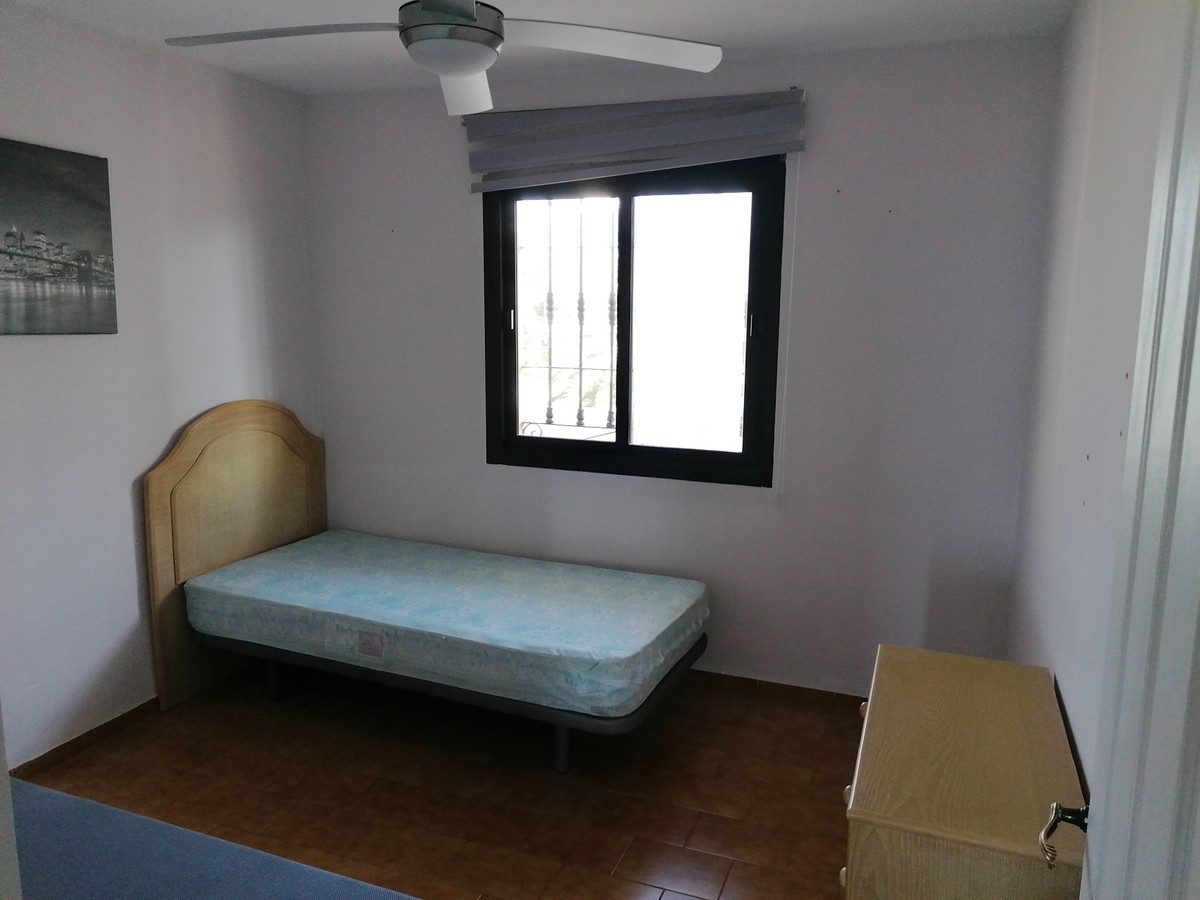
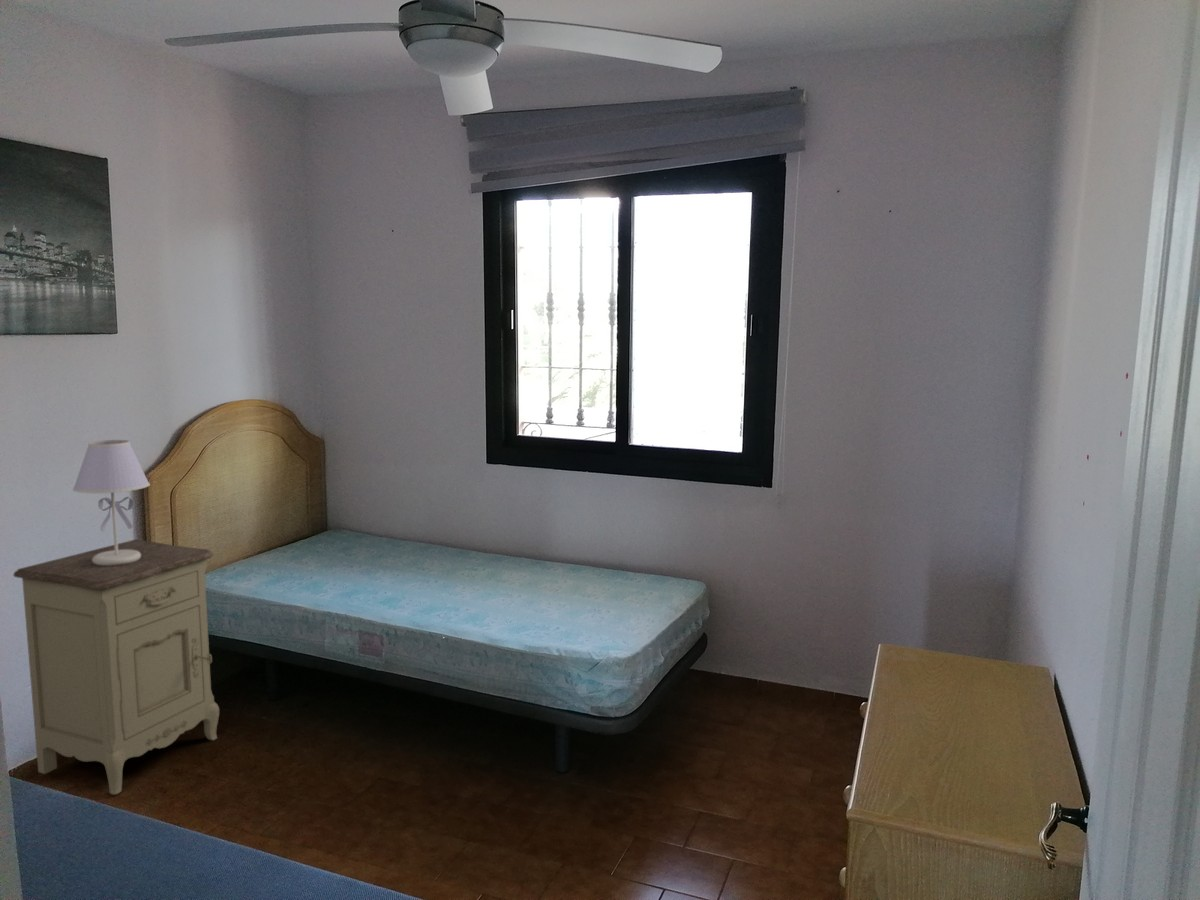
+ table lamp (113, 501)
+ nightstand (132, 660)
